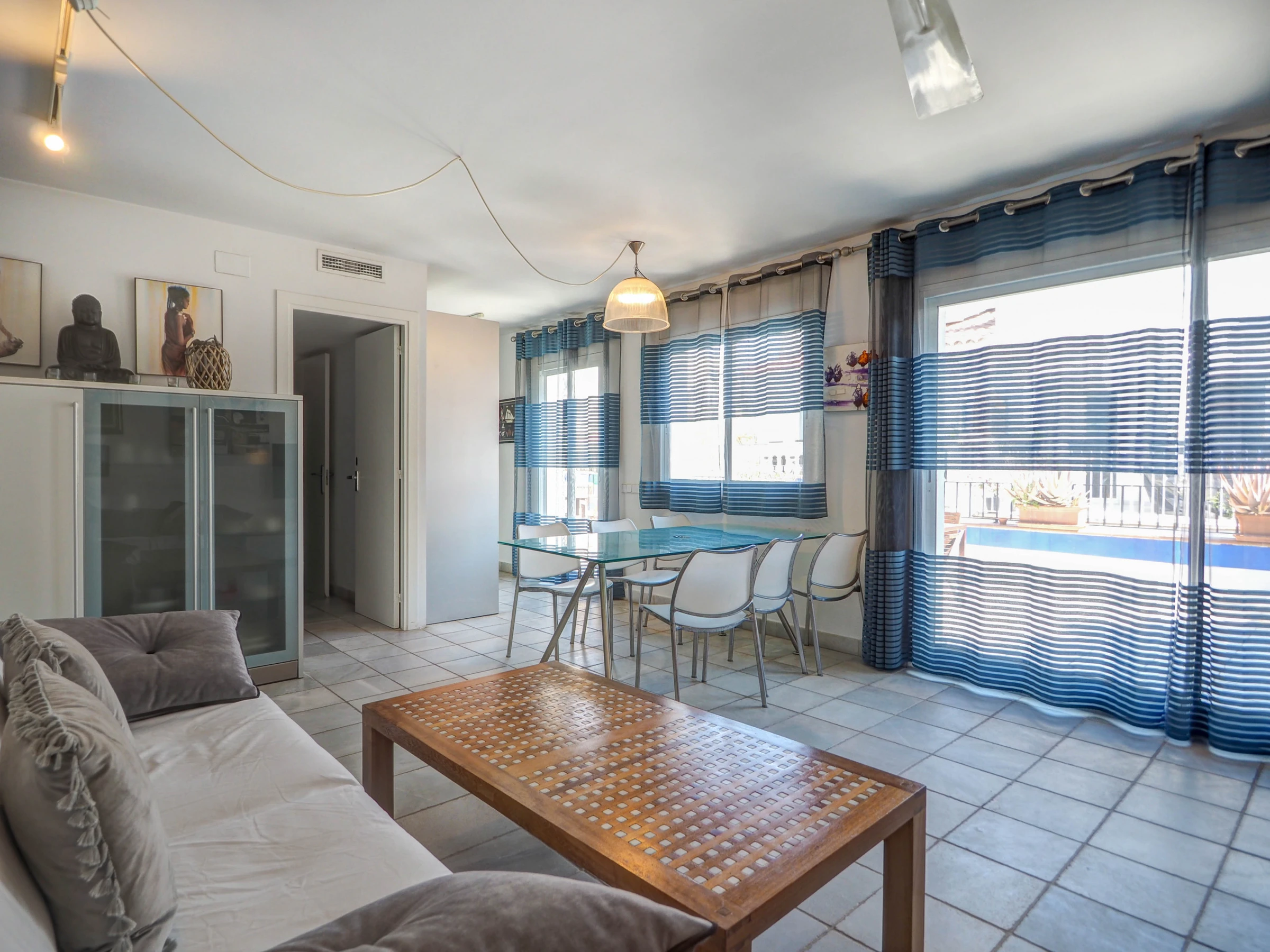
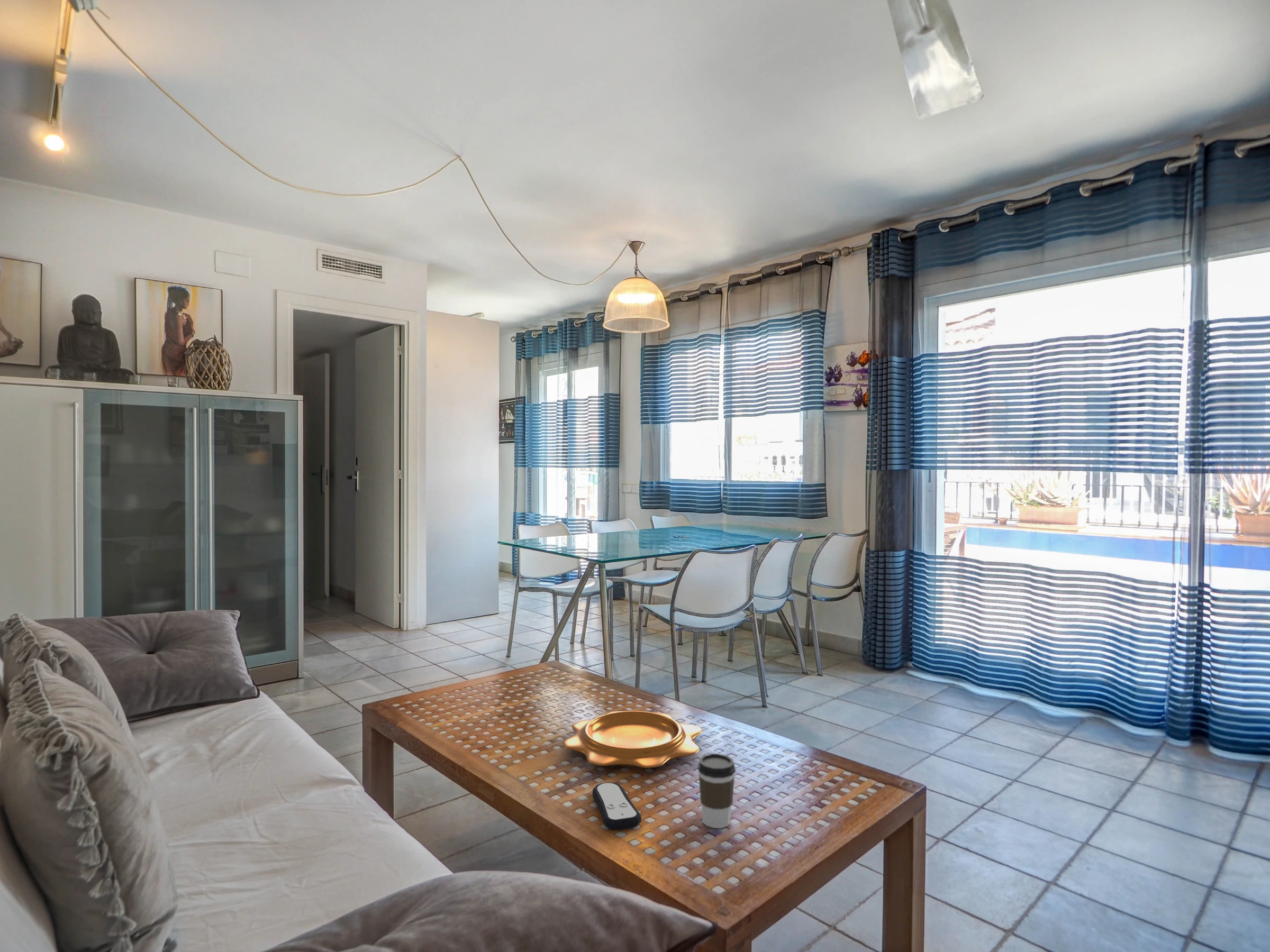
+ coffee cup (716, 791)
+ remote control (614, 804)
+ decorative bowl (634, 736)
